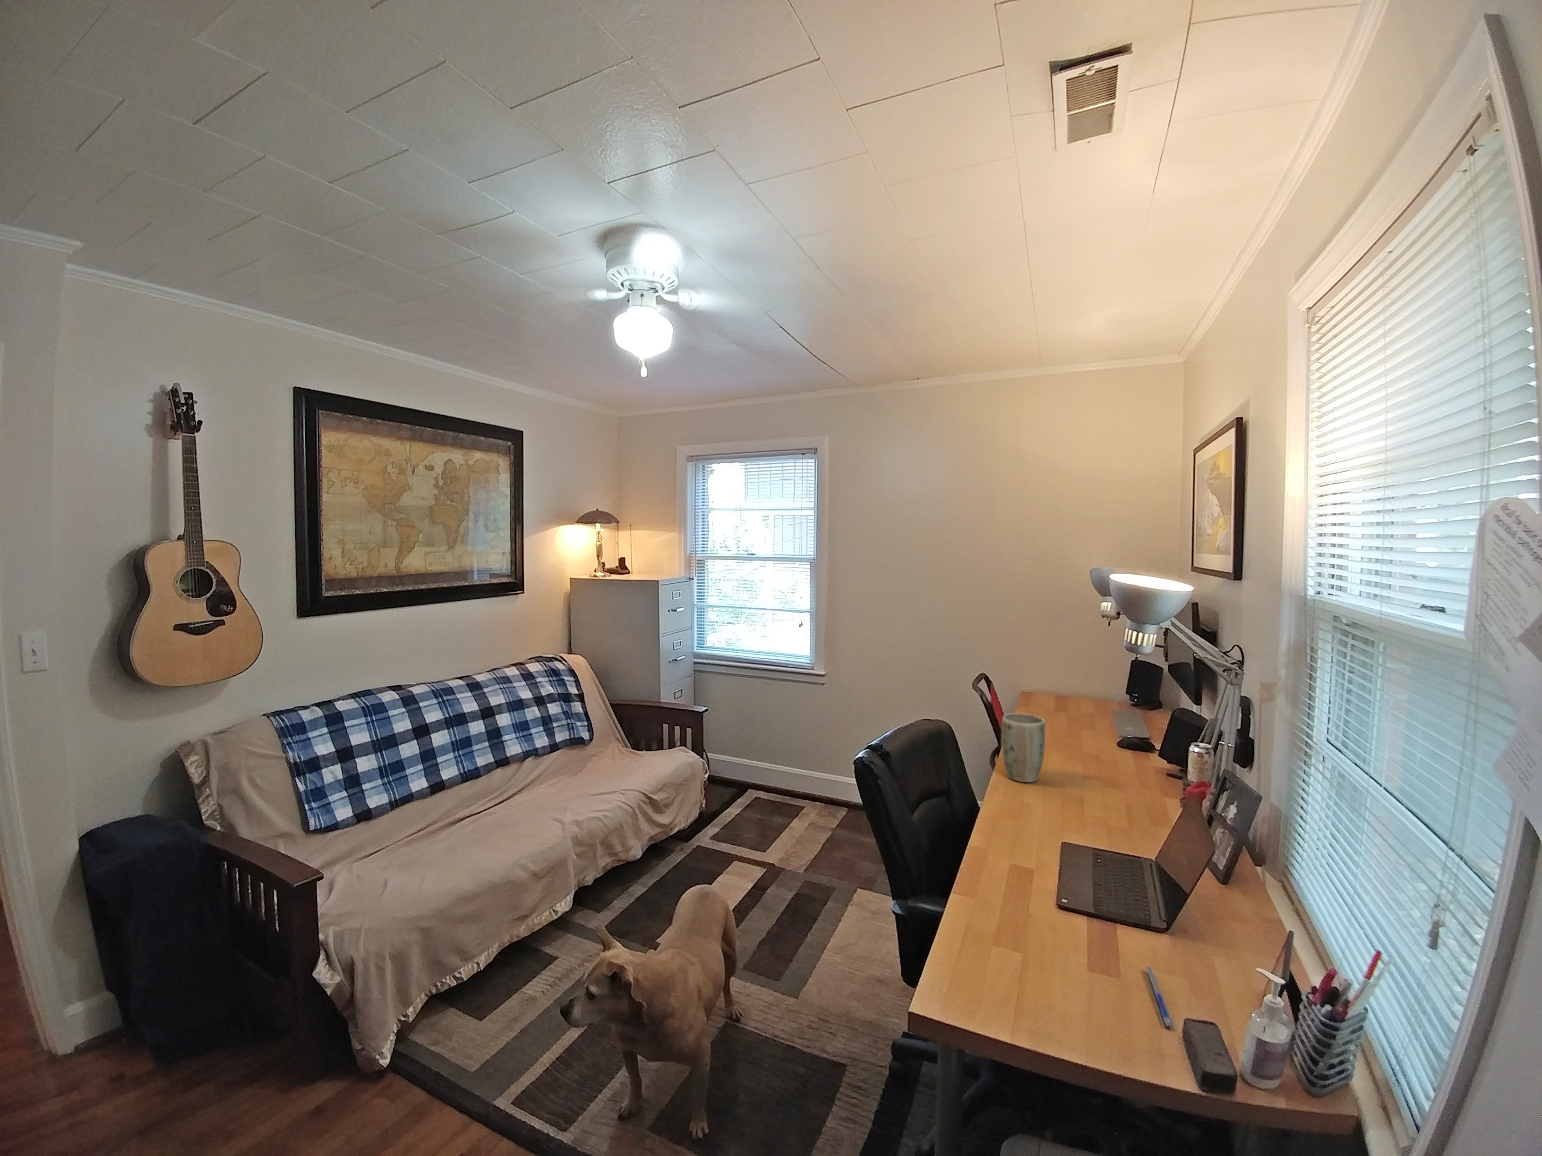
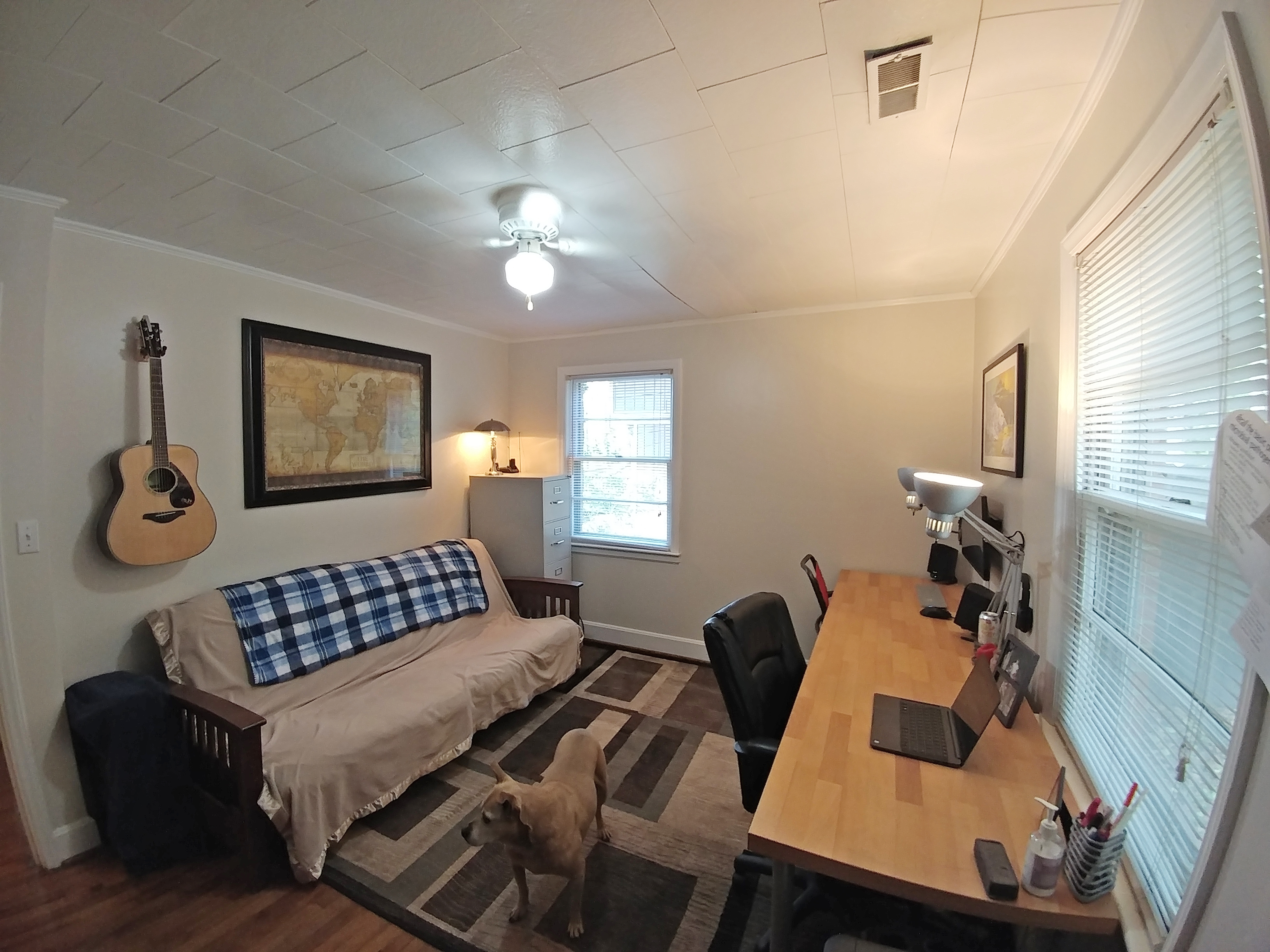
- plant pot (1022, 748)
- pen (1158, 994)
